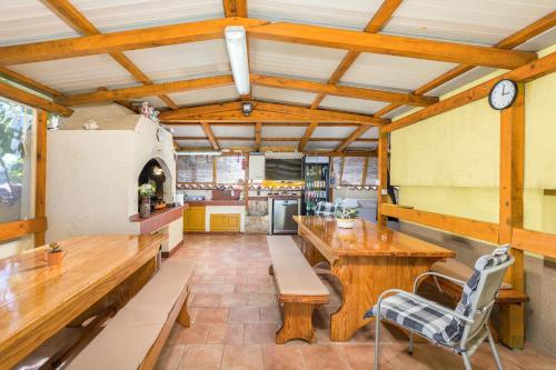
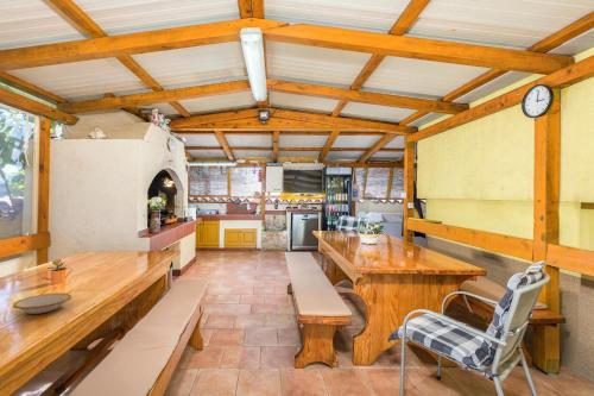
+ bowl (43, 304)
